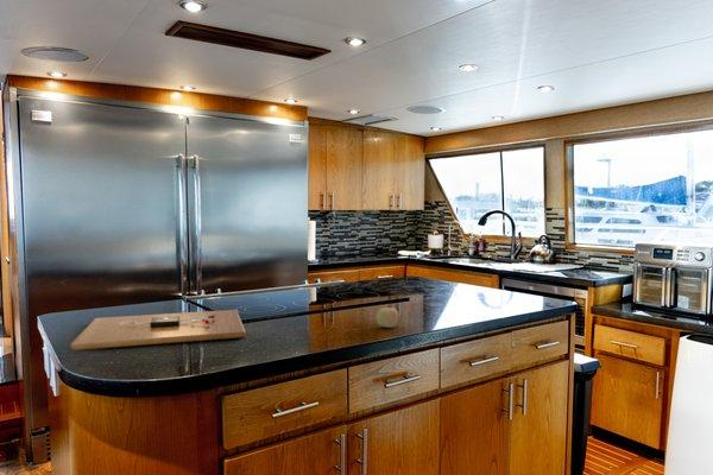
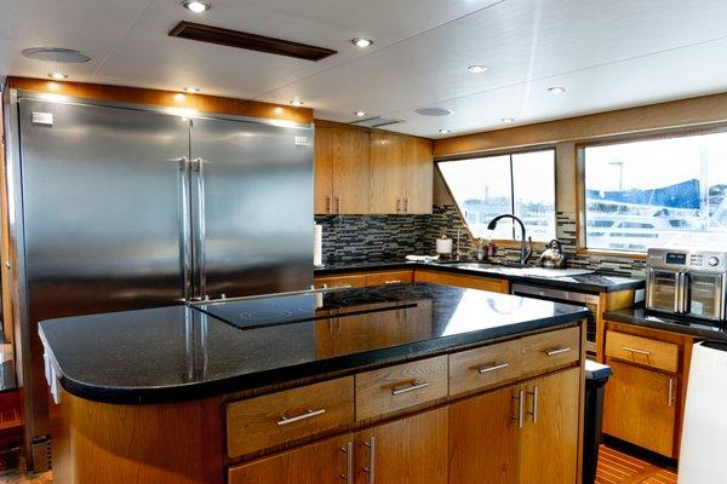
- fruit (387, 315)
- cutting board (165, 323)
